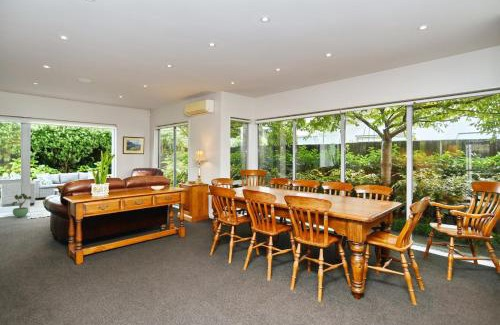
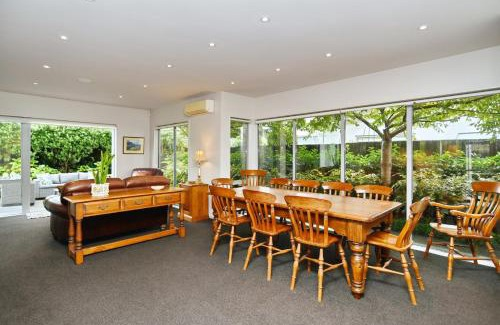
- potted plant (21, 205)
